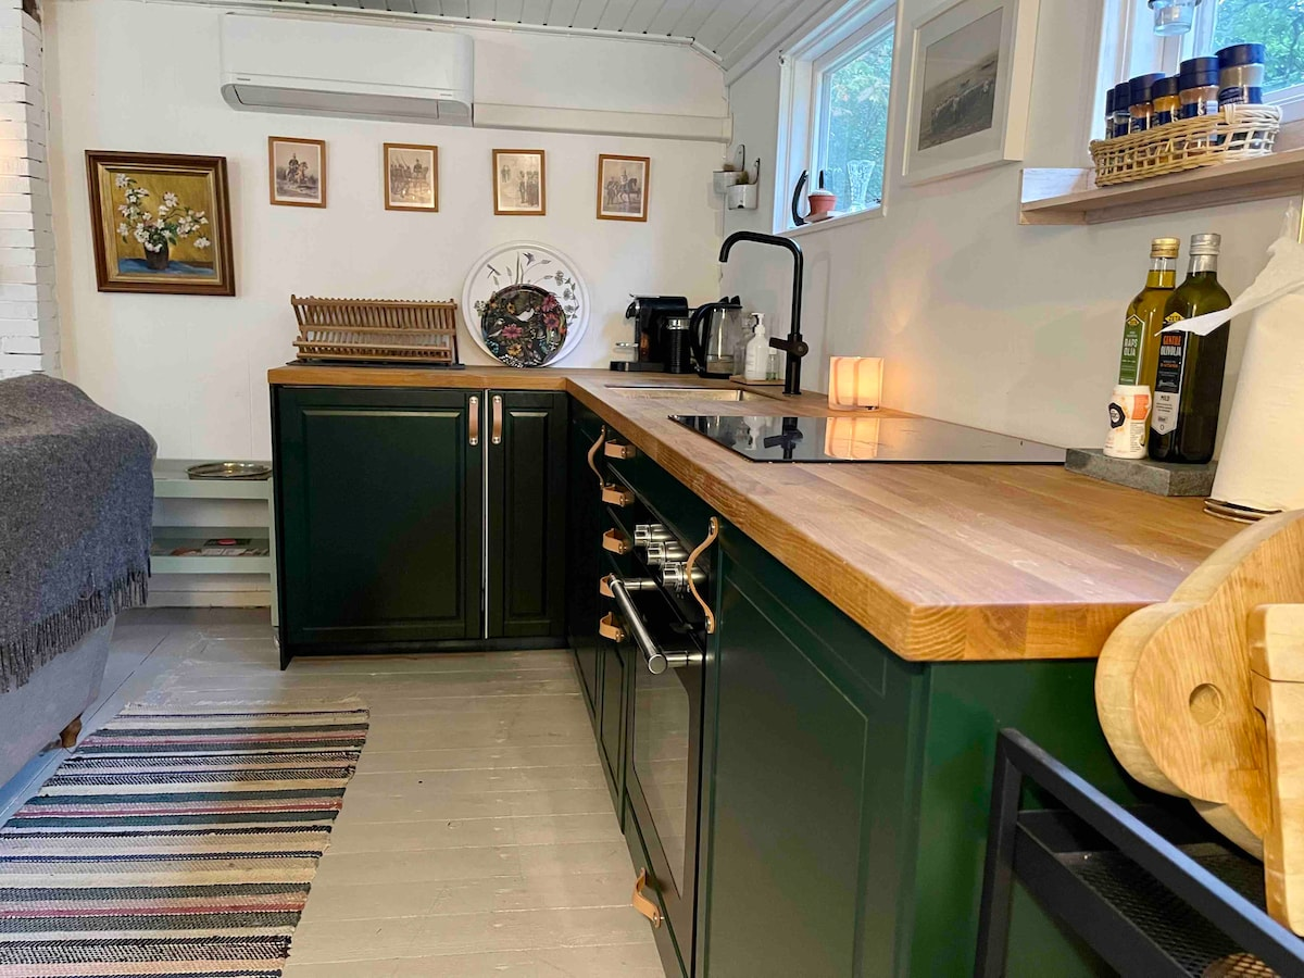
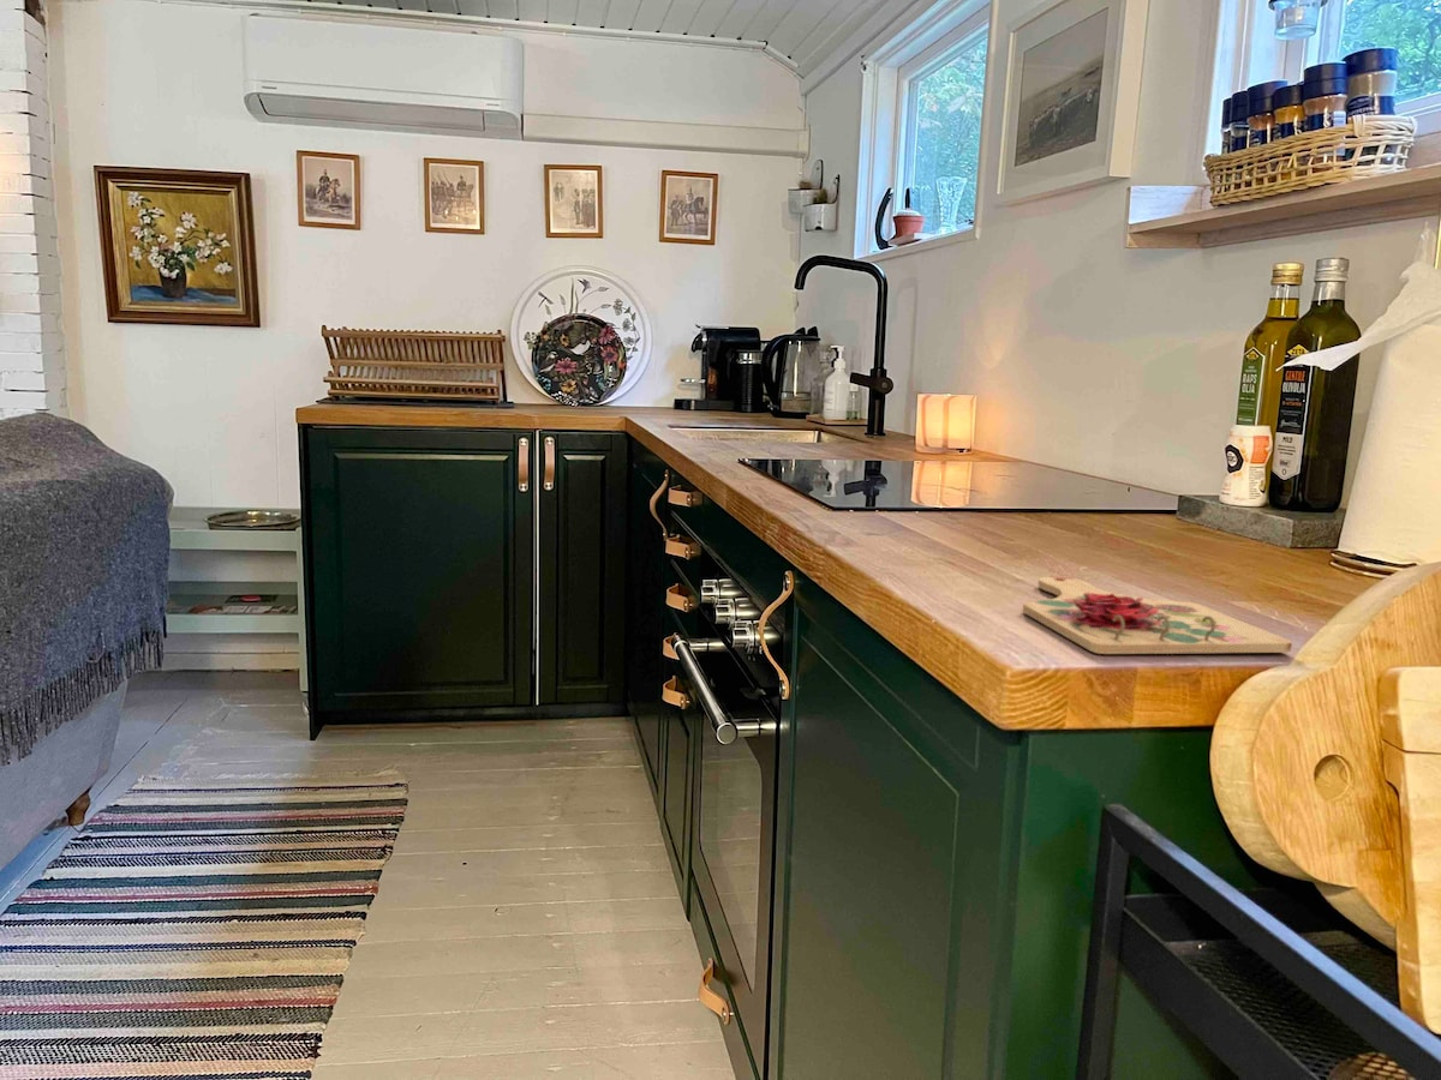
+ cutting board (1117, 598)
